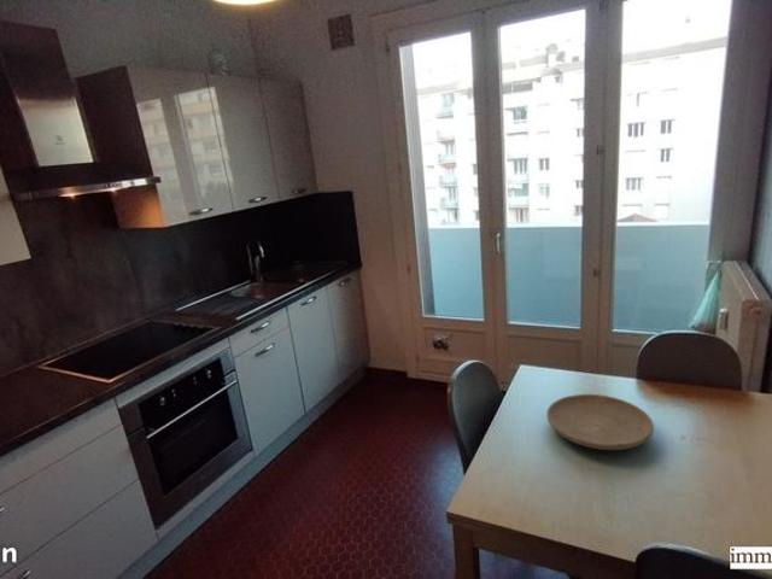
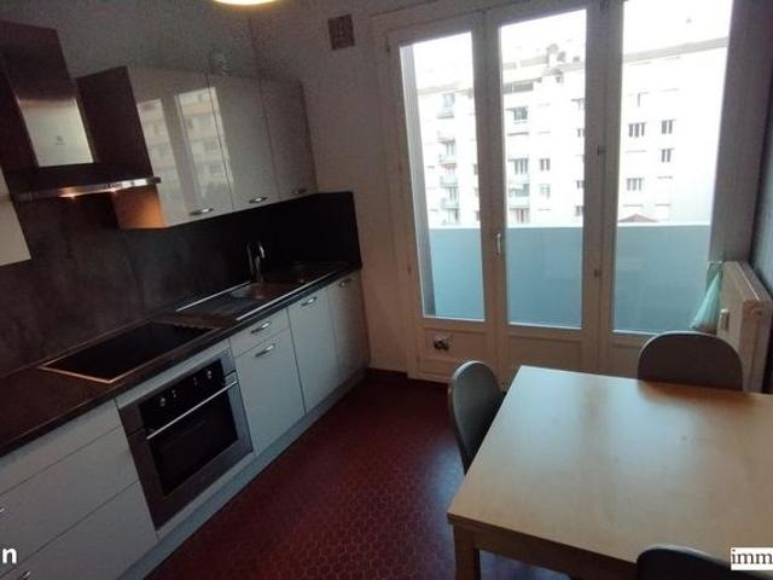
- plate (597, 423)
